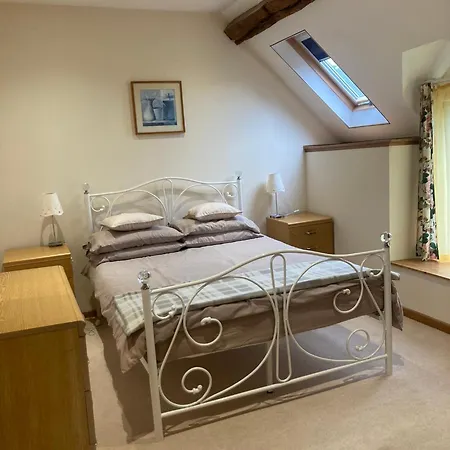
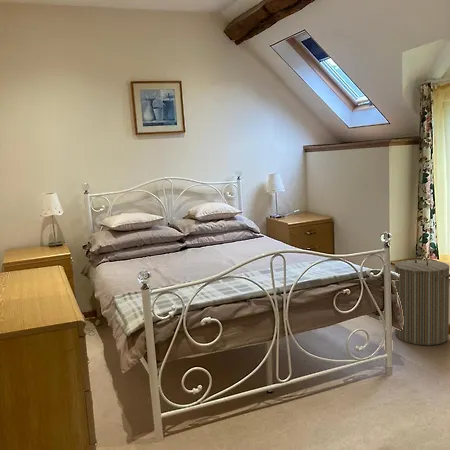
+ laundry hamper (421, 295)
